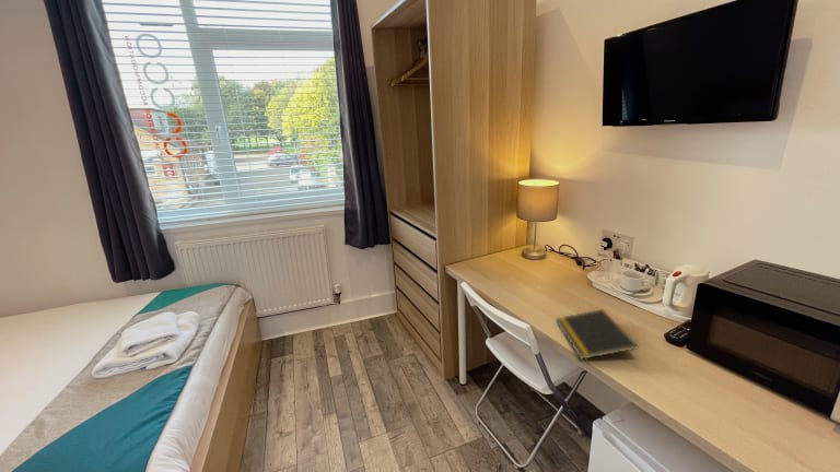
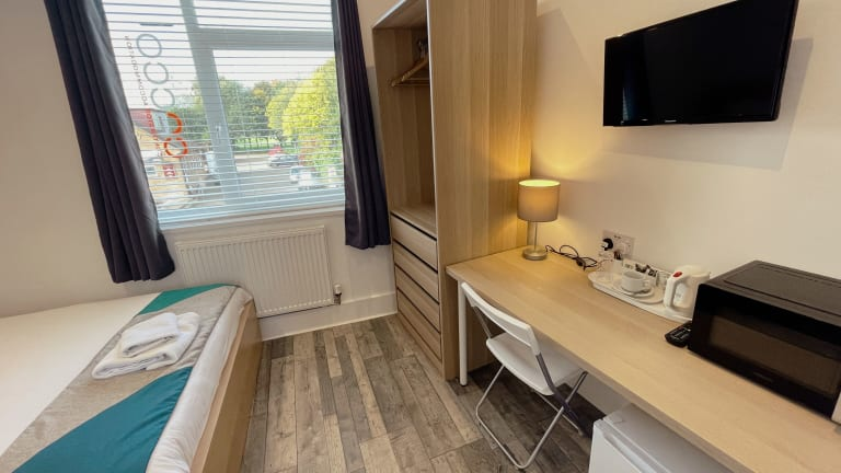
- notepad (593, 331)
